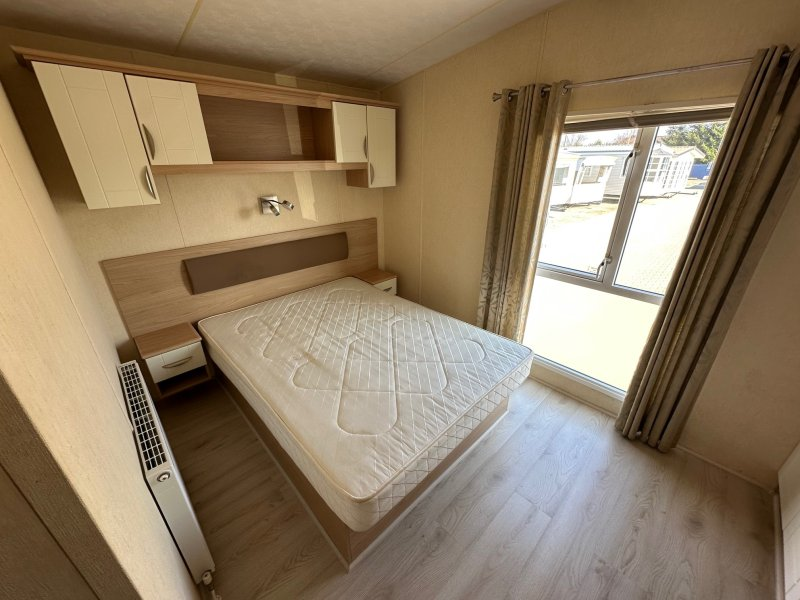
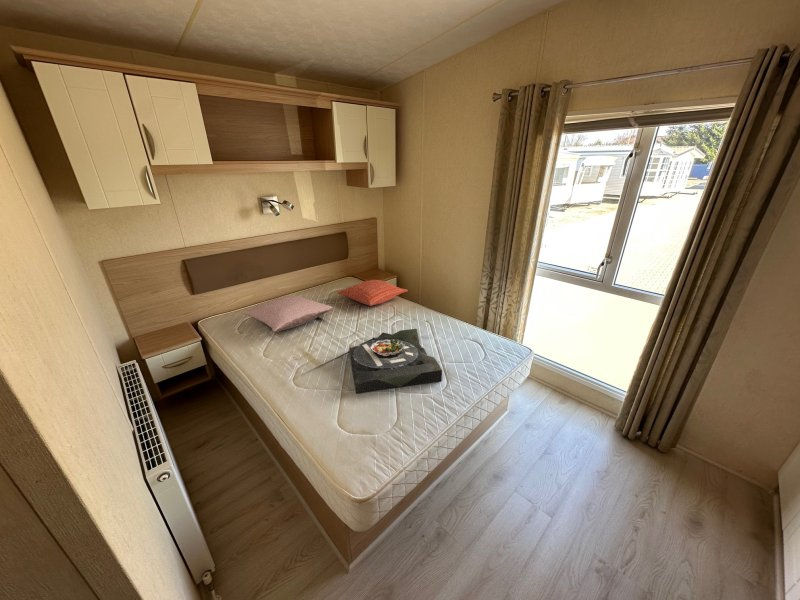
+ serving tray (390, 349)
+ pillow (372, 291)
+ pillow (288, 310)
